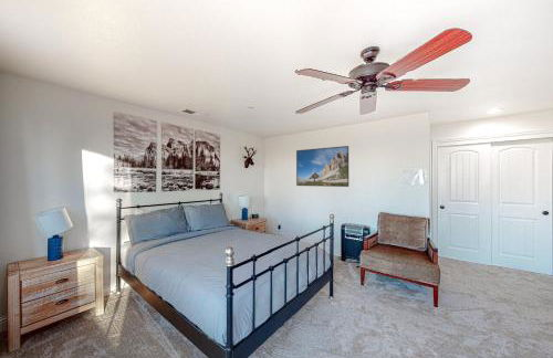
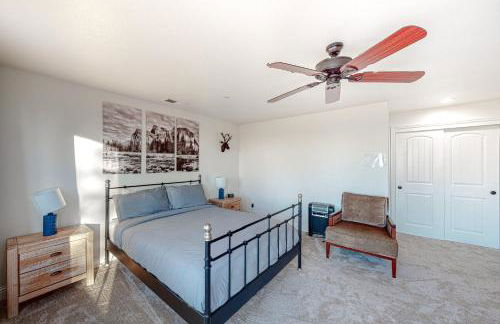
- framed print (321, 167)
